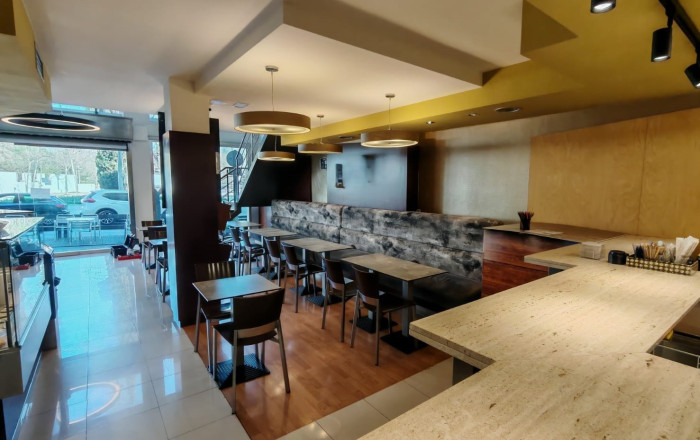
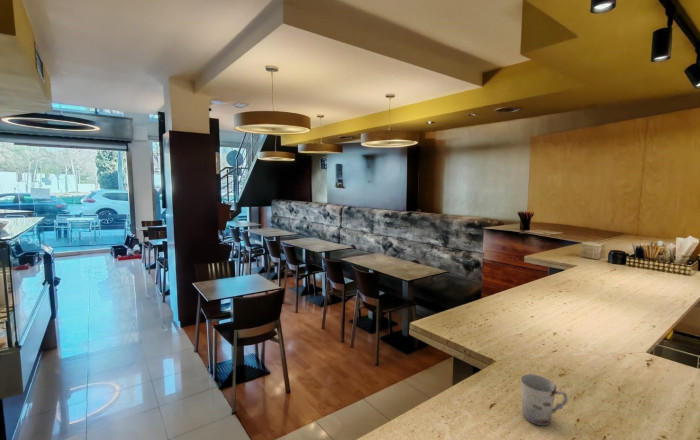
+ cup (543, 400)
